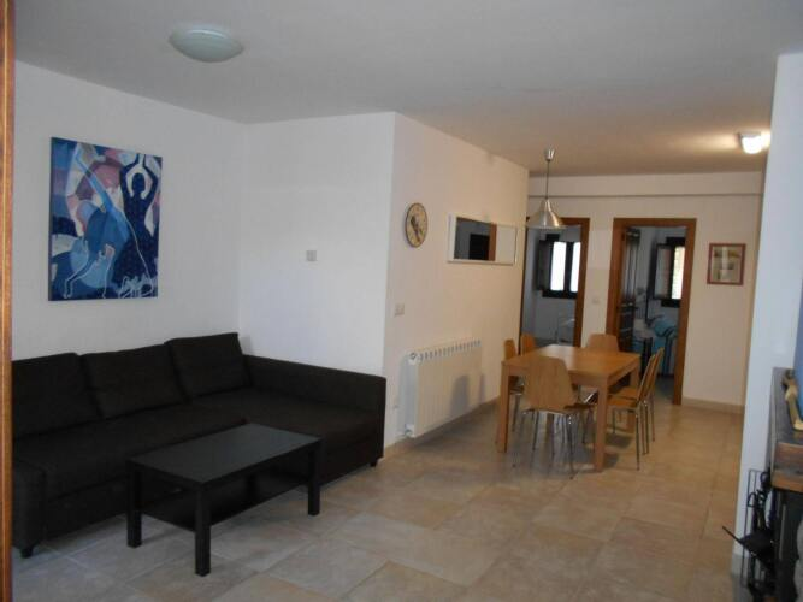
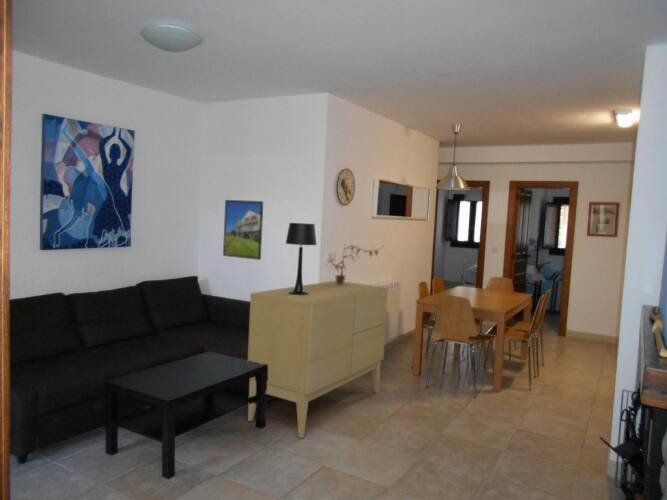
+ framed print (242, 229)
+ table lamp (300, 258)
+ sideboard (322, 348)
+ potted plant (353, 260)
